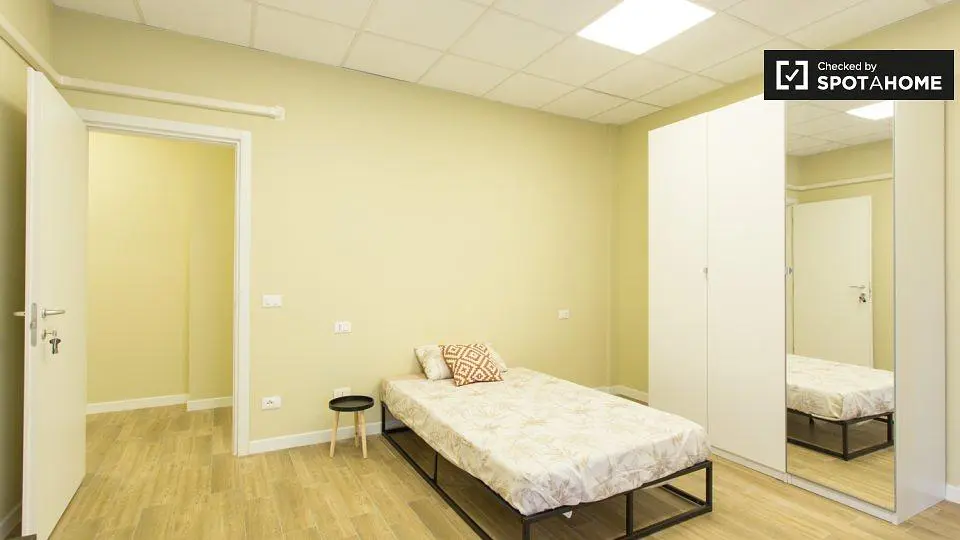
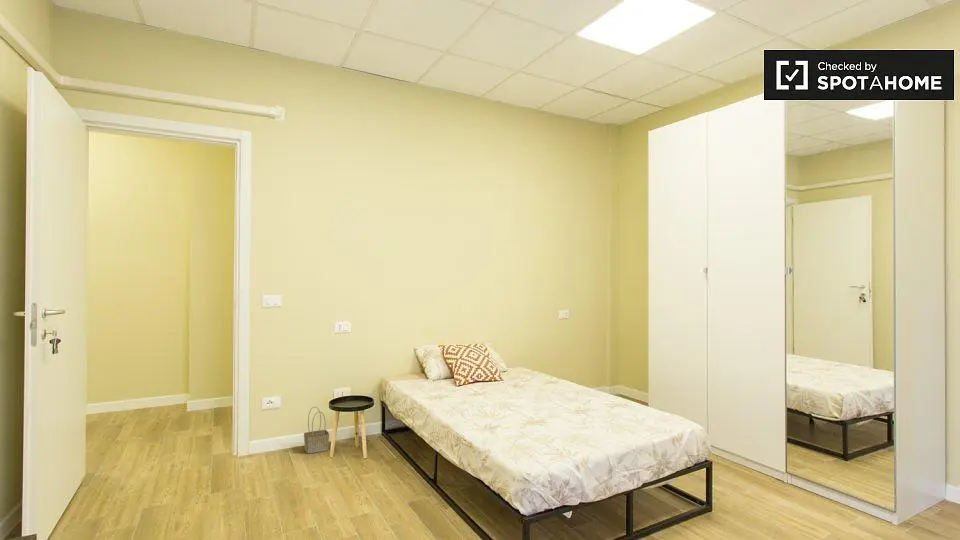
+ basket (316, 431)
